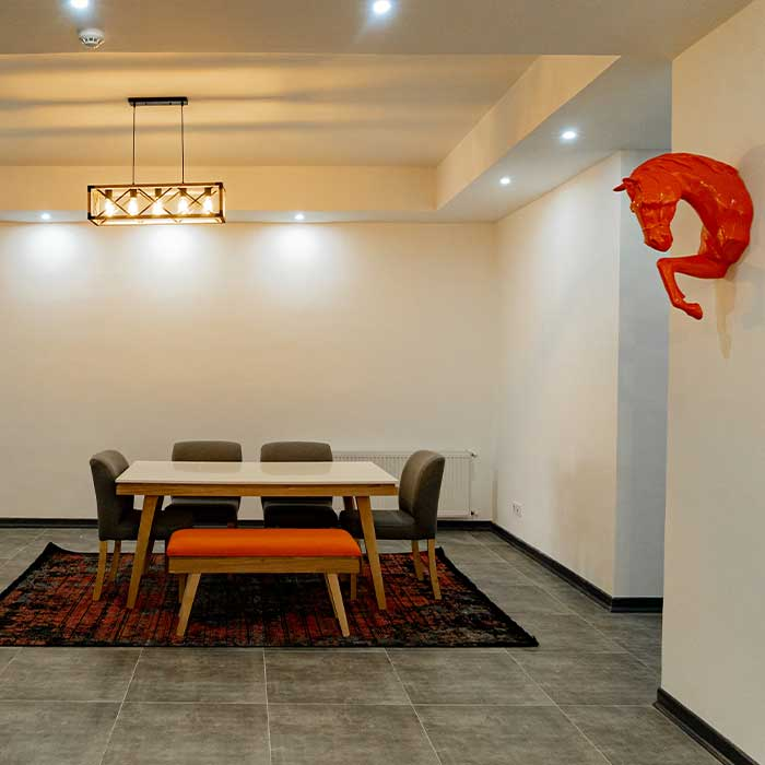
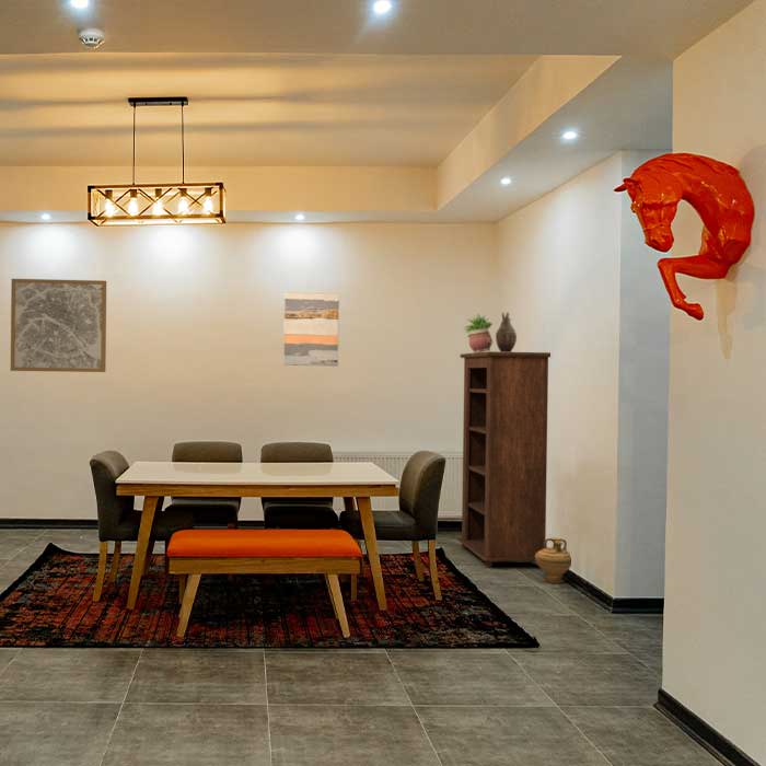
+ wall art (58, 325)
+ wall art (311, 329)
+ bookshelf (501, 455)
+ decorative vase (506, 332)
+ potted plant (479, 333)
+ ceramic jug (554, 559)
